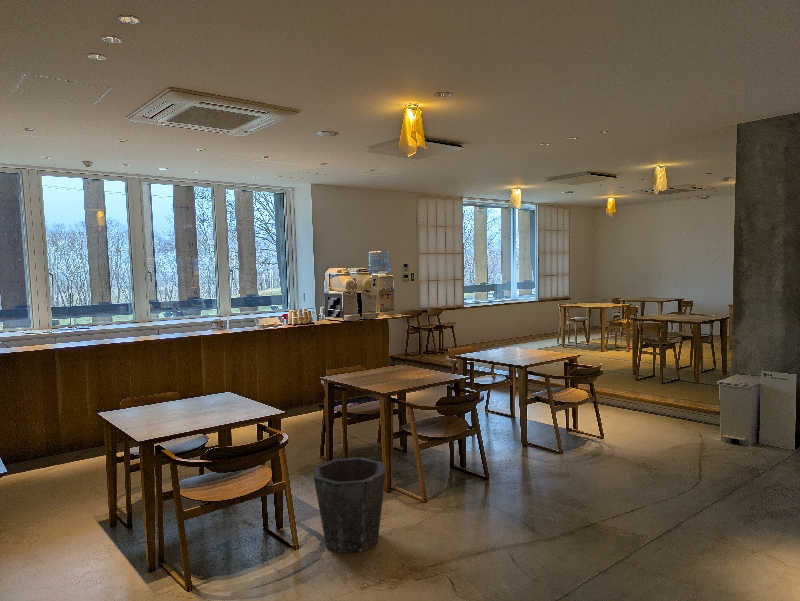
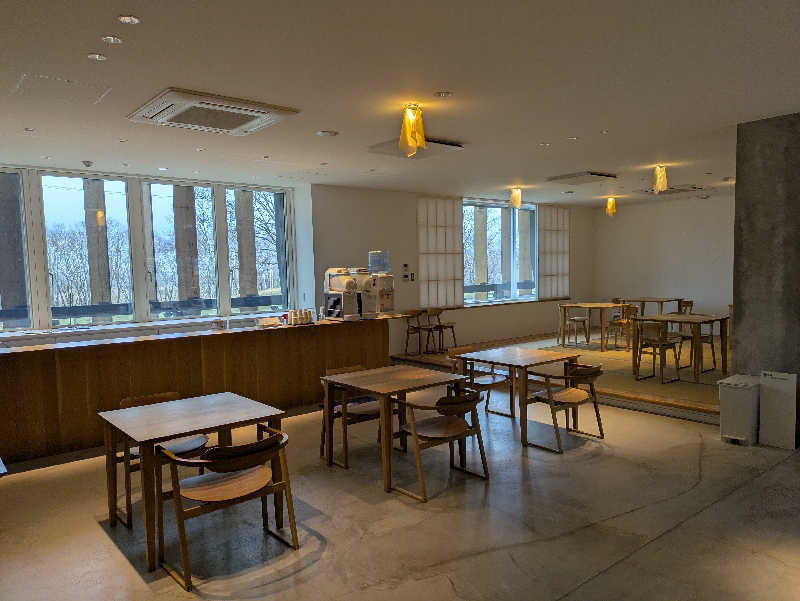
- waste bin (350, 504)
